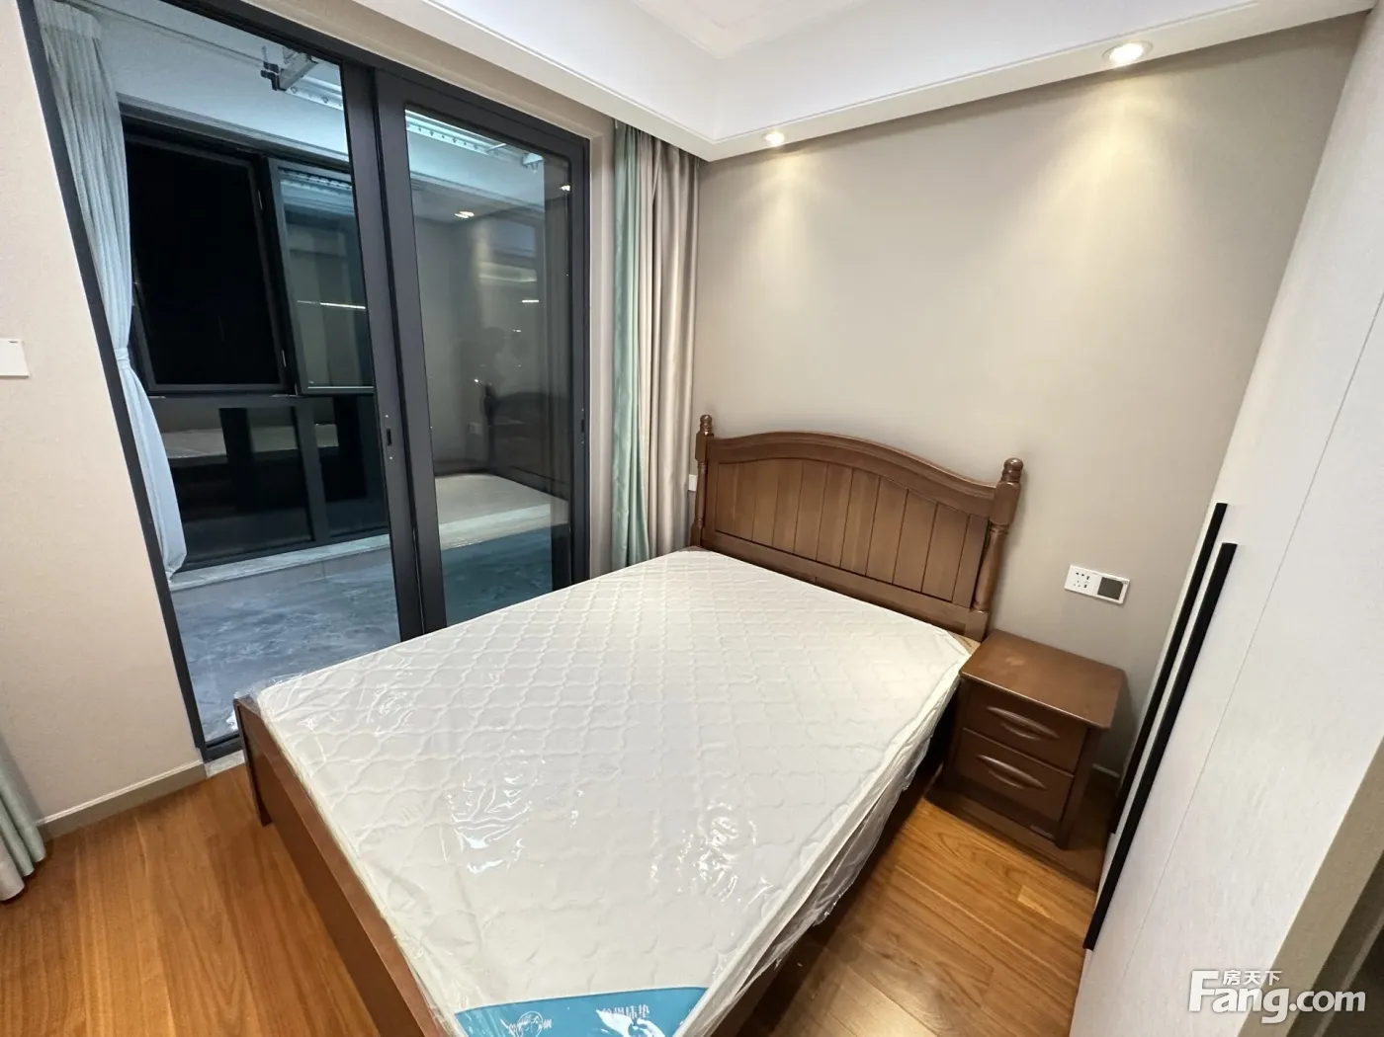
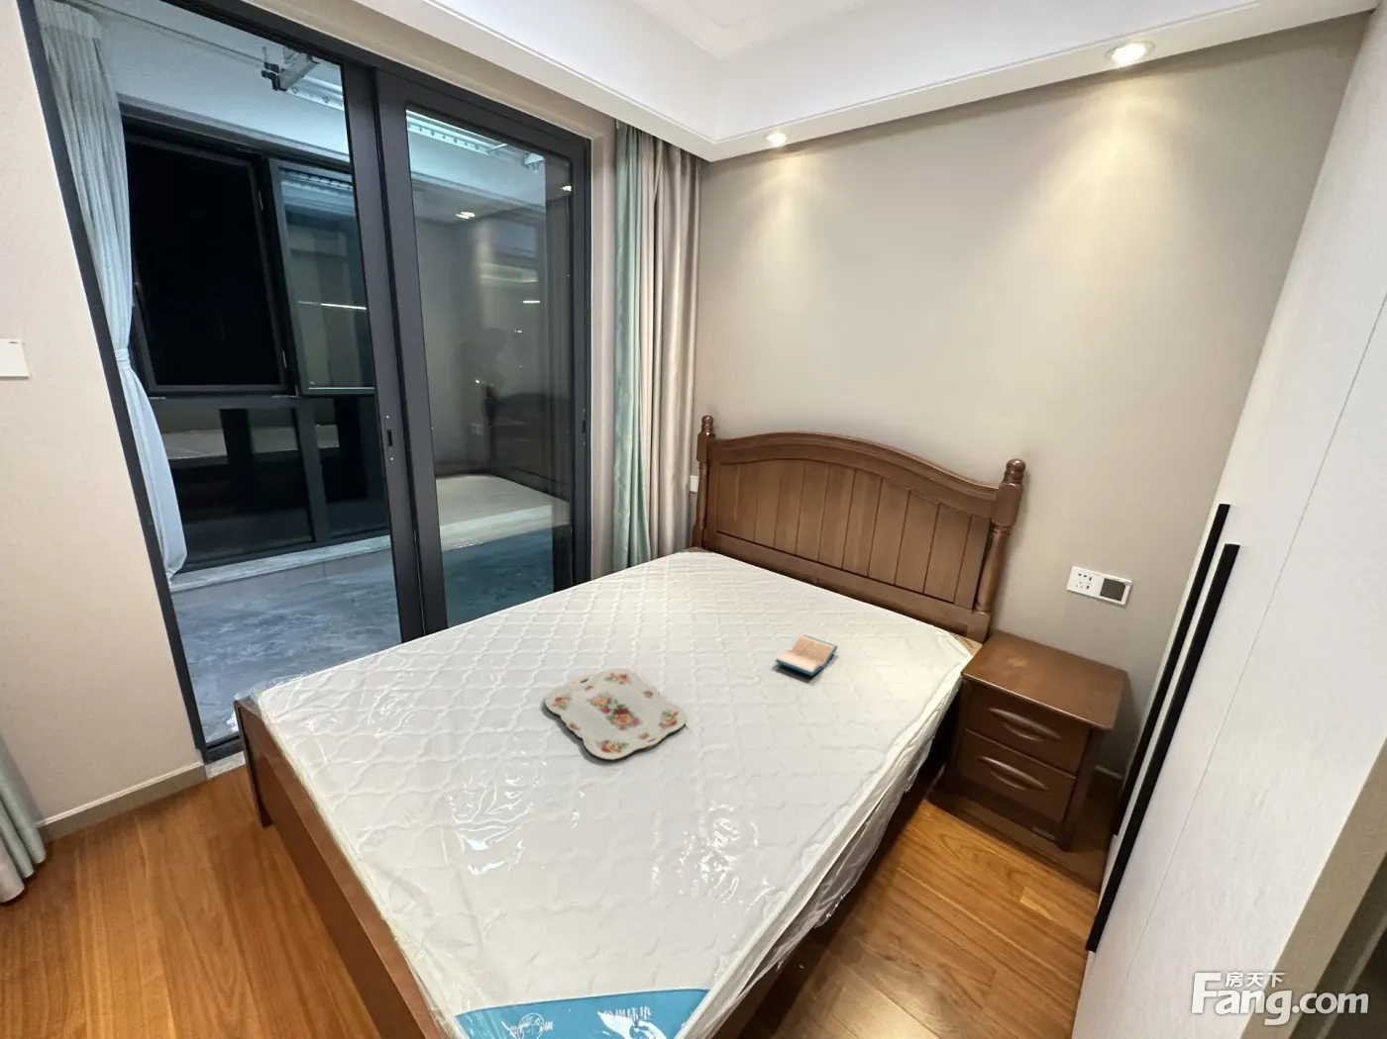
+ hardback book (806, 655)
+ serving tray (614, 708)
